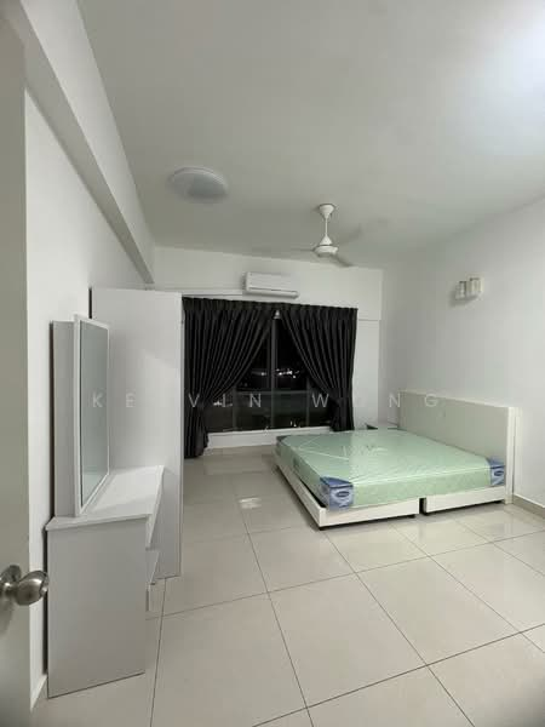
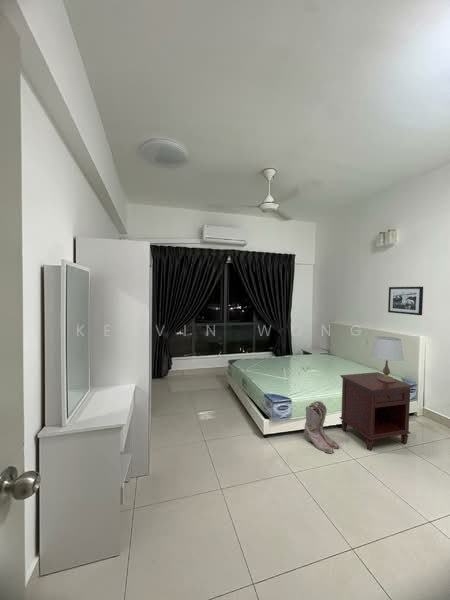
+ nightstand (373, 408)
+ boots (321, 424)
+ picture frame (404, 300)
+ table lamp (386, 358)
